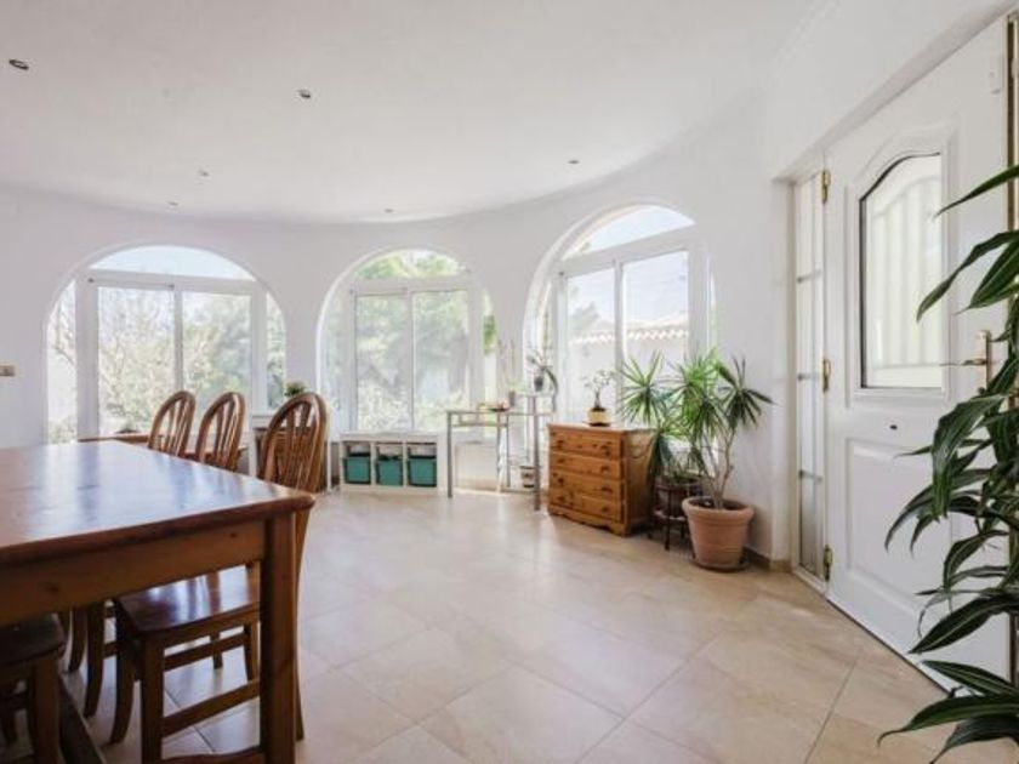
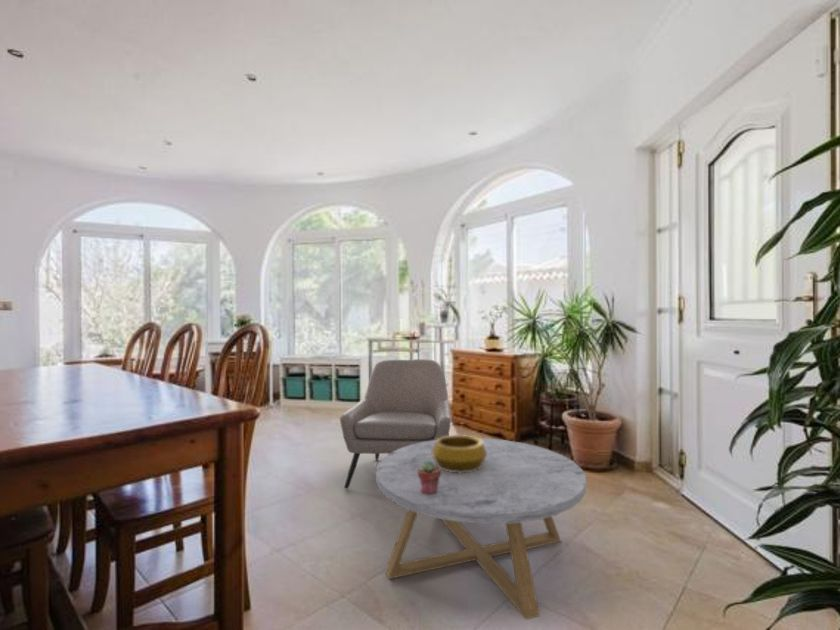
+ decorative bowl (459, 452)
+ coffee table (478, 511)
+ armchair (406, 418)
+ potted succulent (429, 475)
